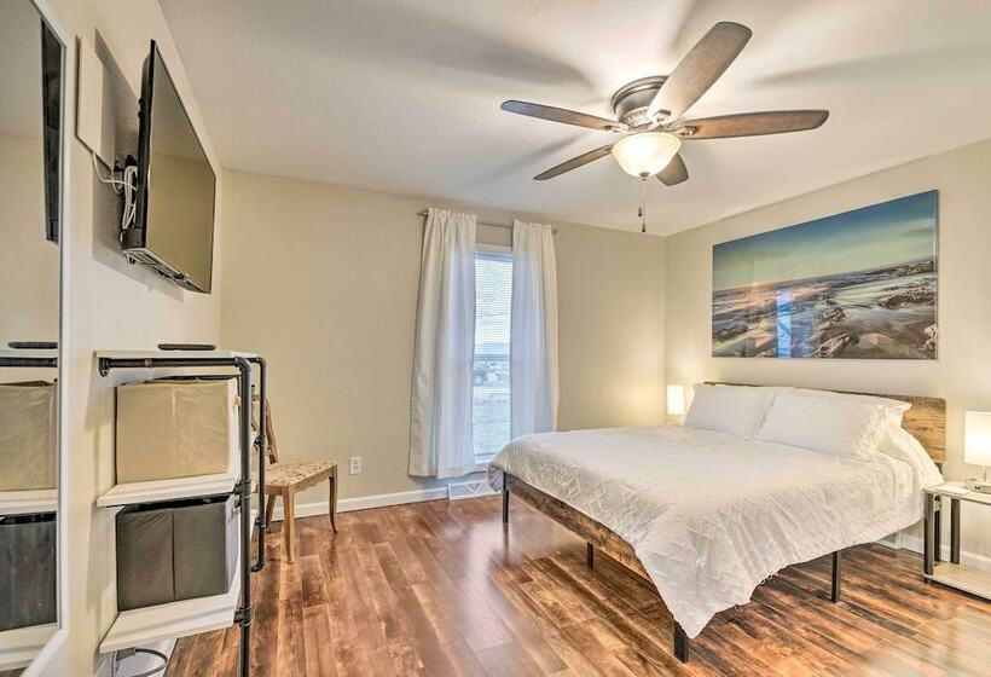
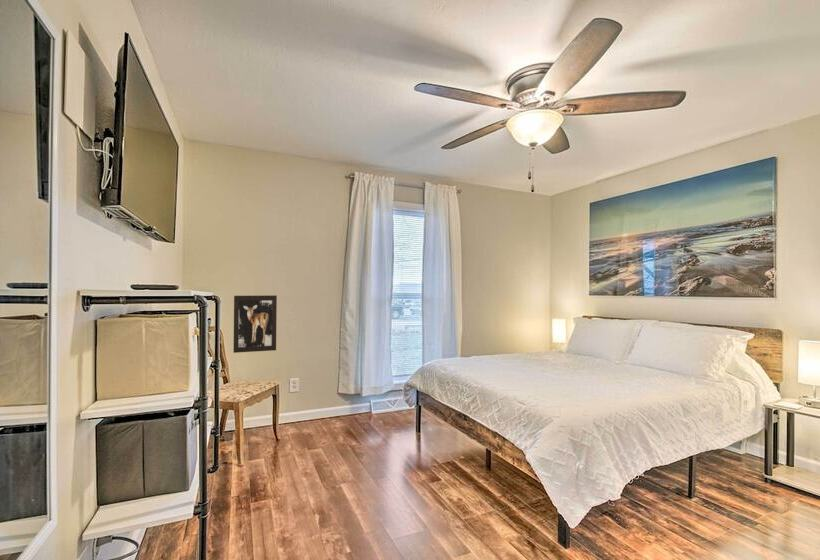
+ wall art (255, 323)
